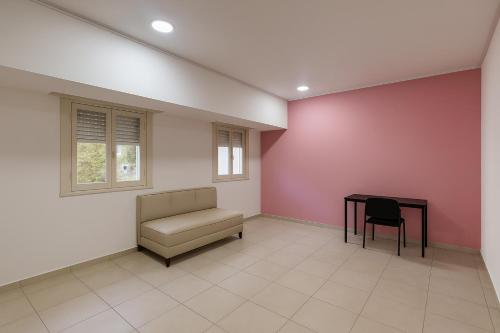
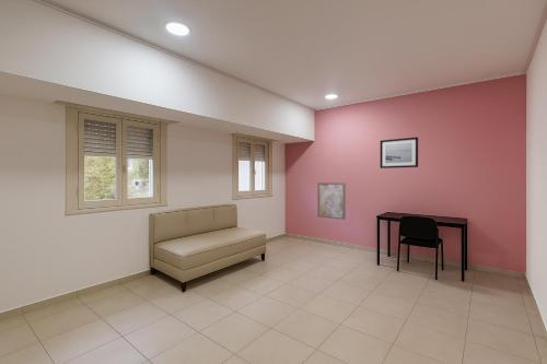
+ wall art (330, 200)
+ wall art (398, 153)
